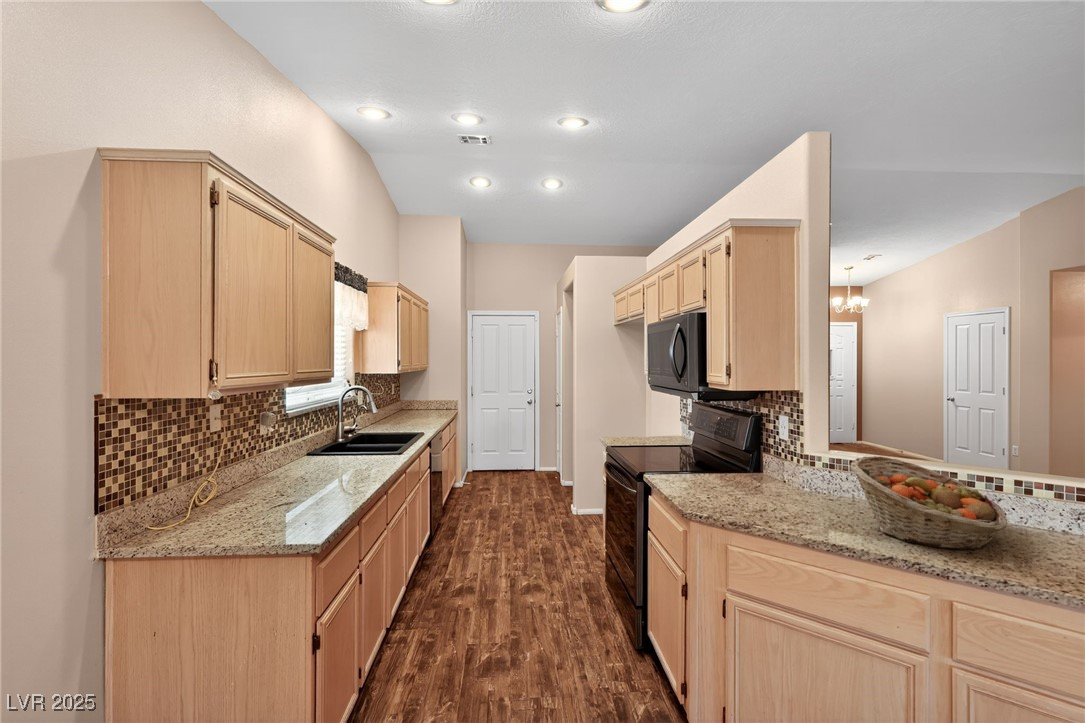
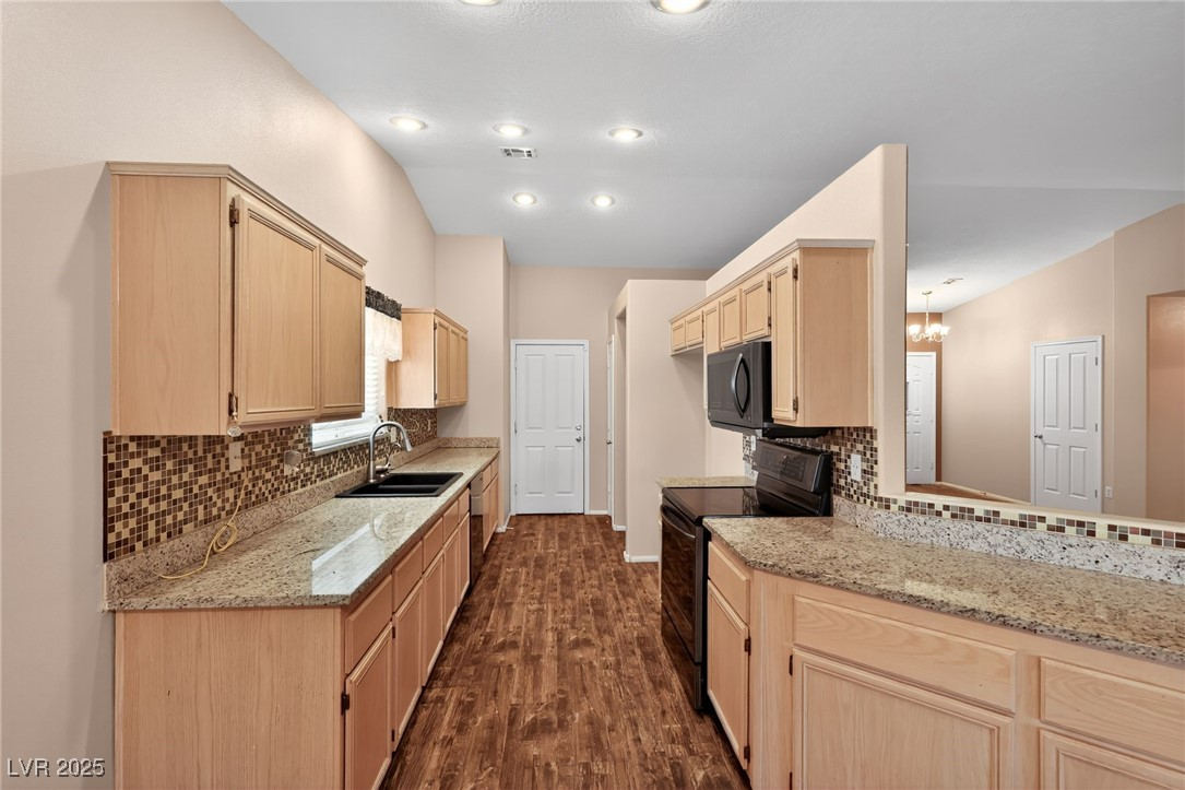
- fruit basket (923, 498)
